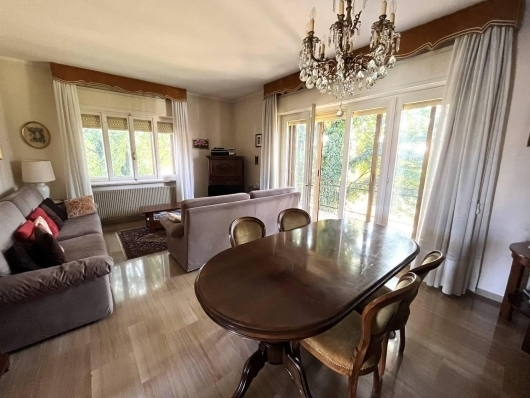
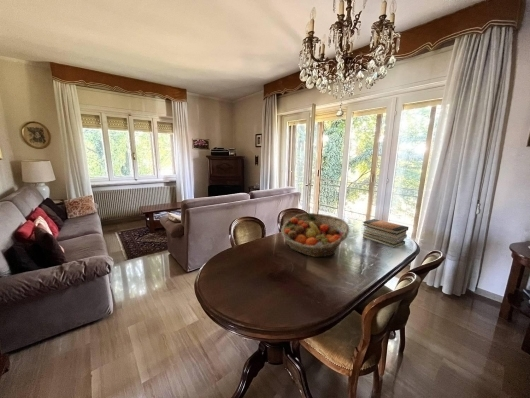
+ book stack (384, 232)
+ fruit basket (313, 233)
